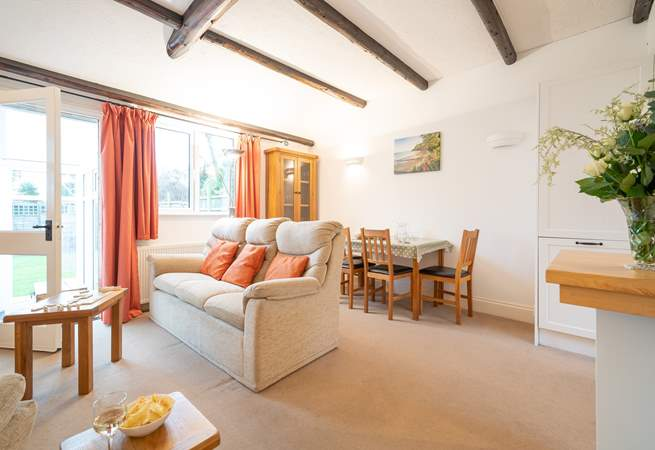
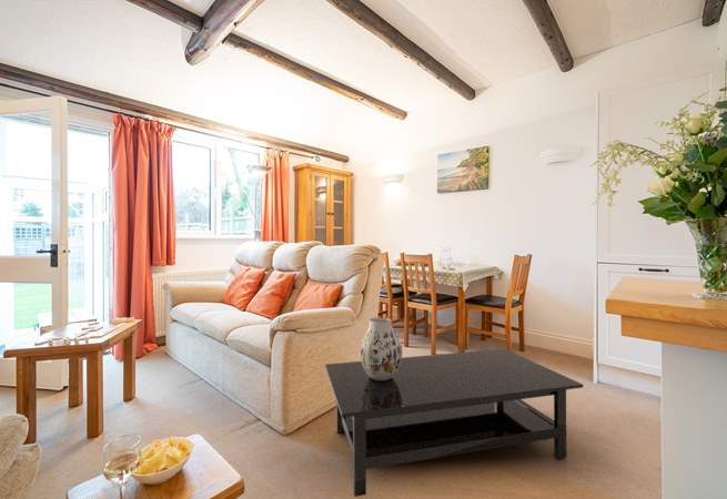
+ coffee table (443, 408)
+ vase (380, 347)
